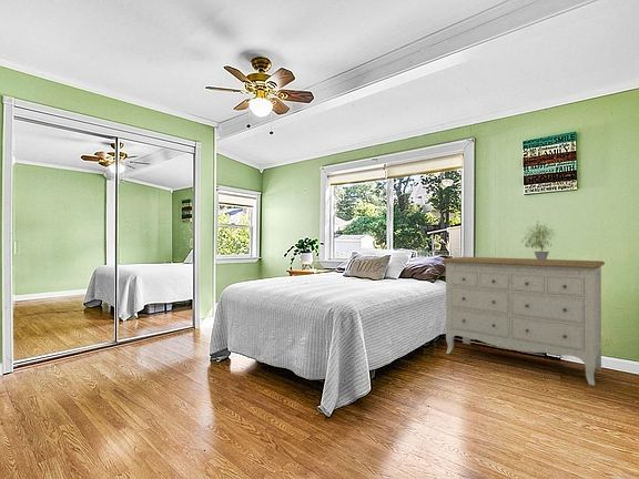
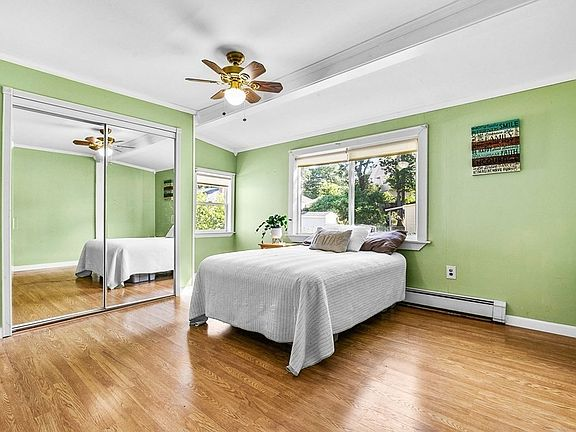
- potted plant (538, 240)
- dresser (517, 309)
